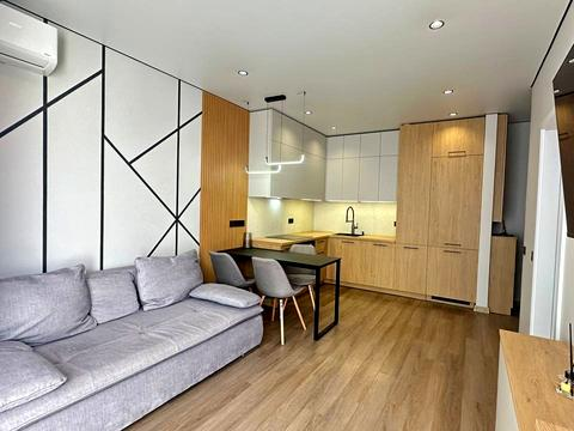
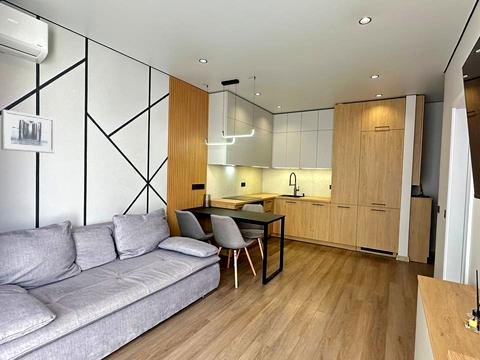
+ wall art (30, 133)
